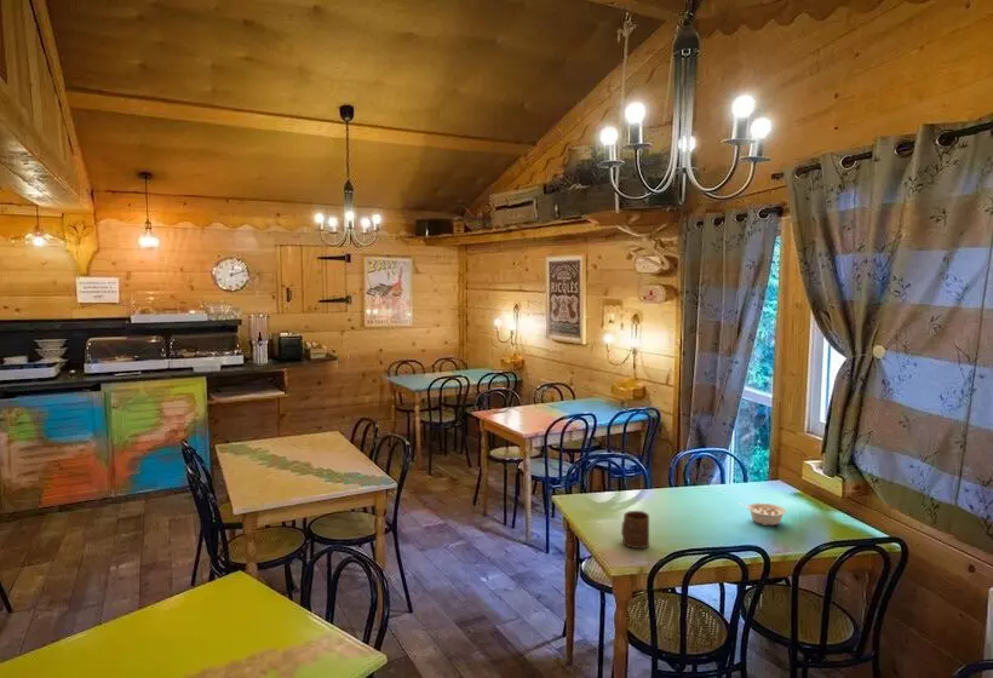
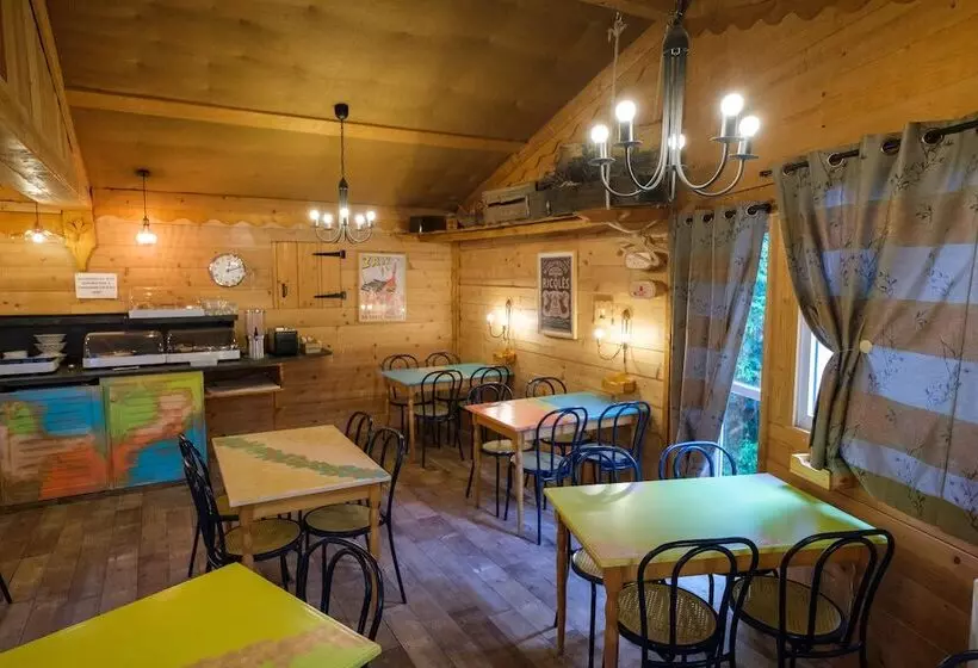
- cup (635, 529)
- legume (764, 513)
